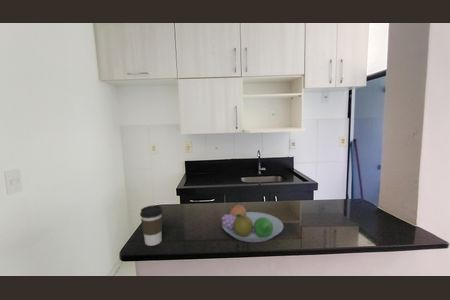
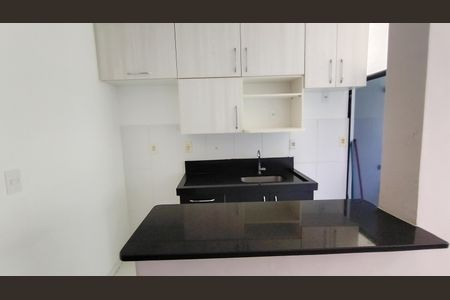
- coffee cup (152, 225)
- fruit bowl (252, 219)
